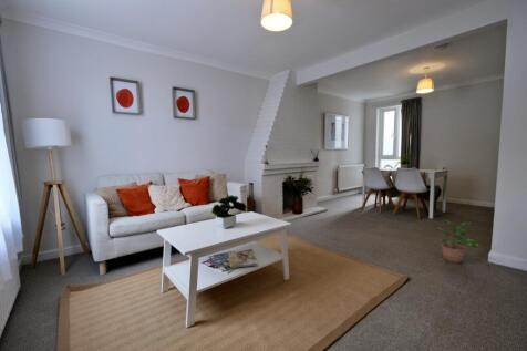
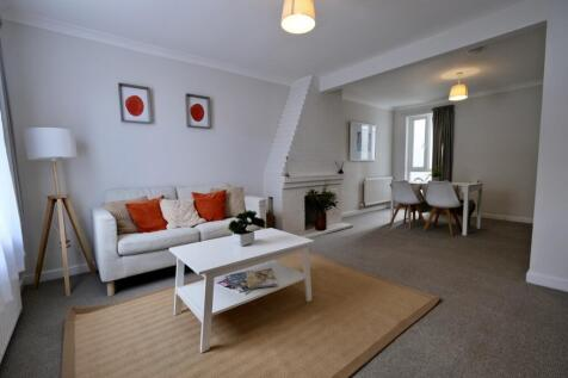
- potted plant (454, 239)
